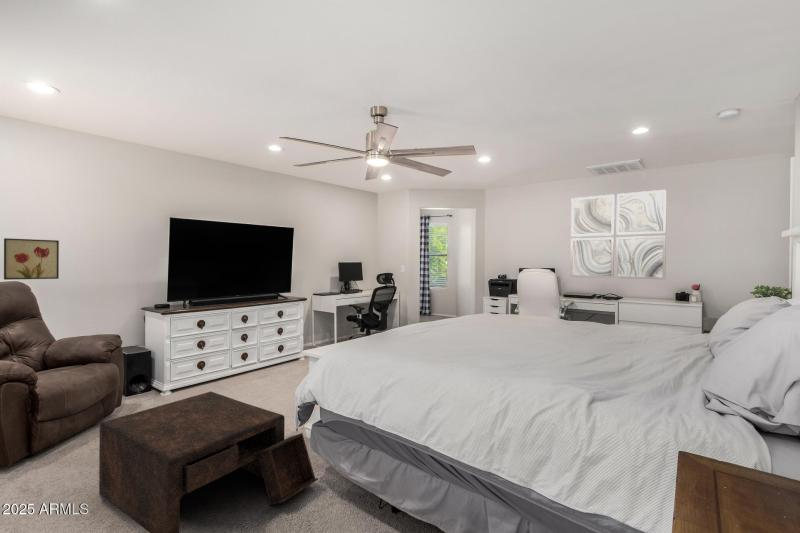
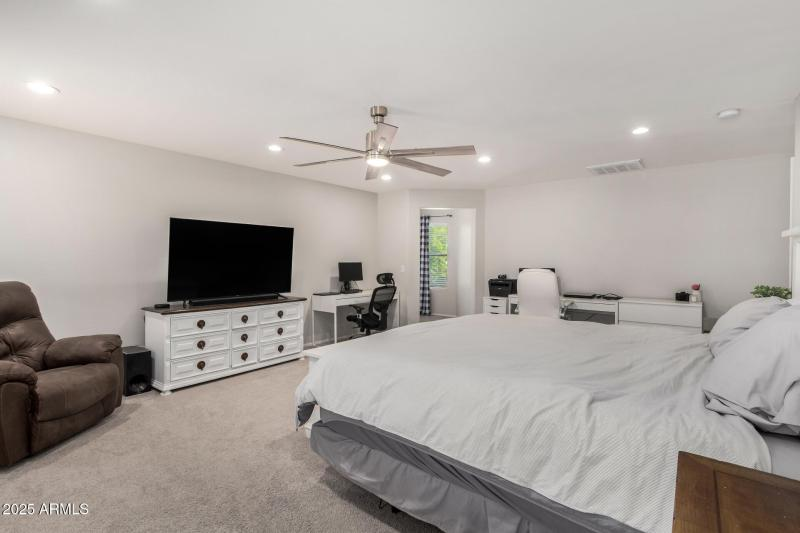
- wall art (616, 237)
- coffee table (204, 452)
- wall art (32, 259)
